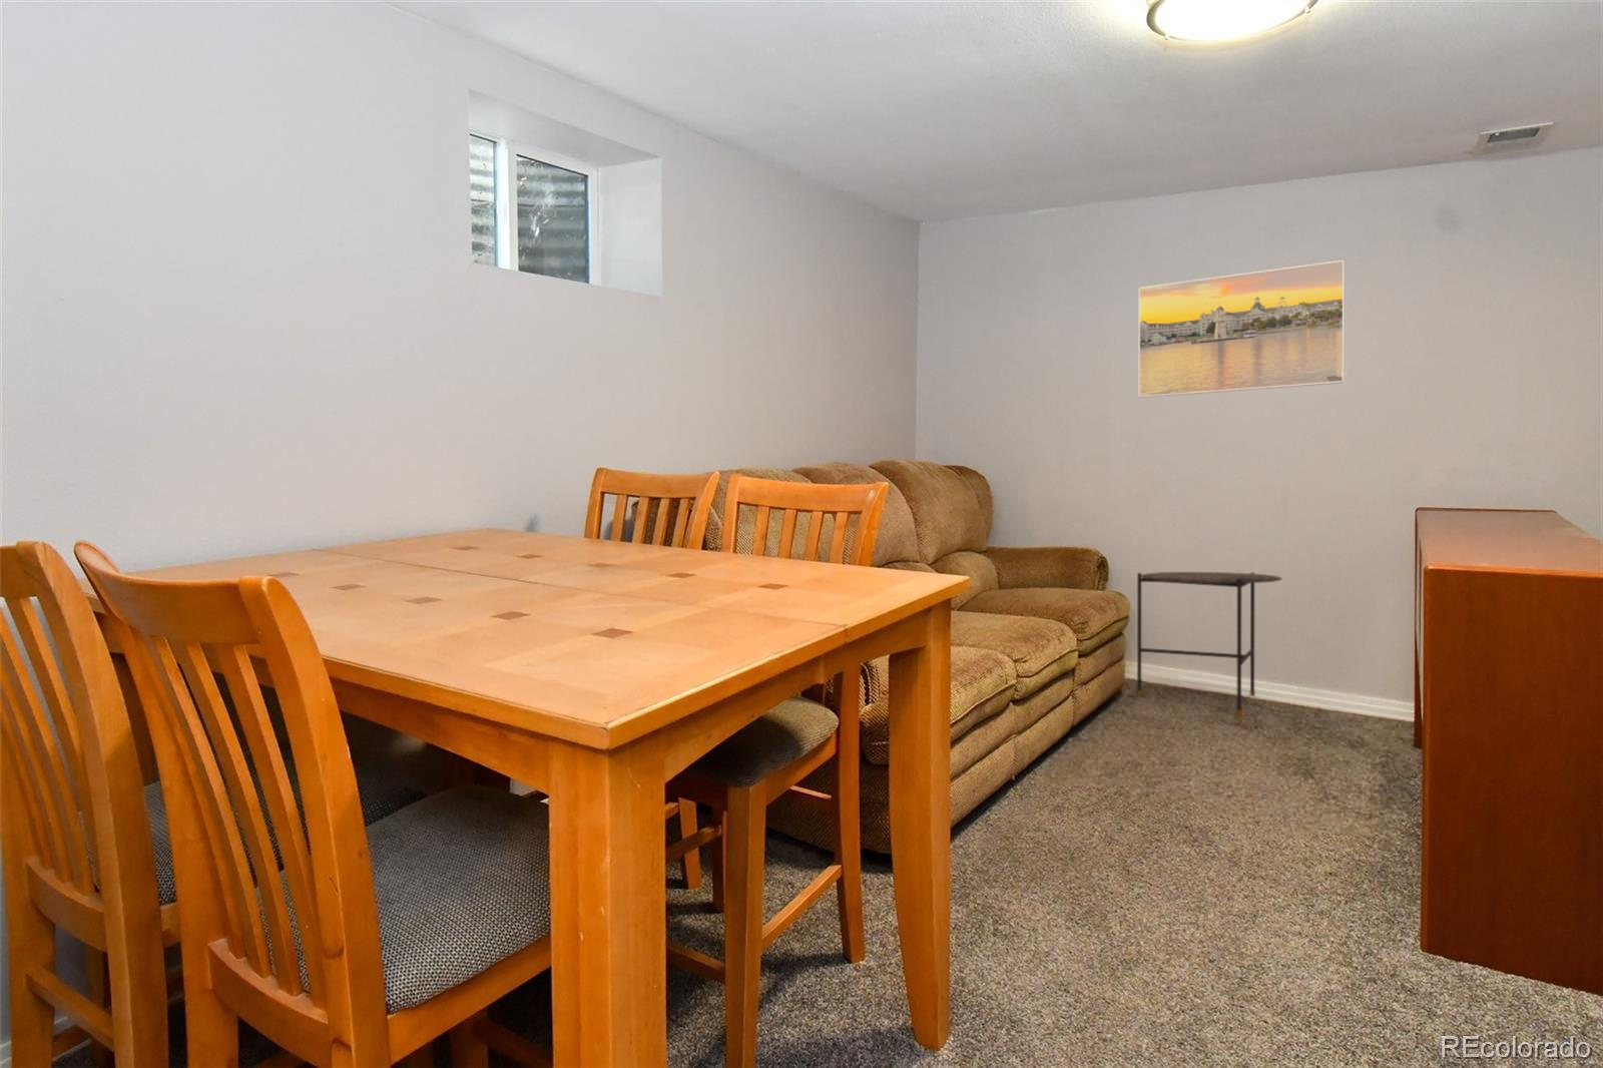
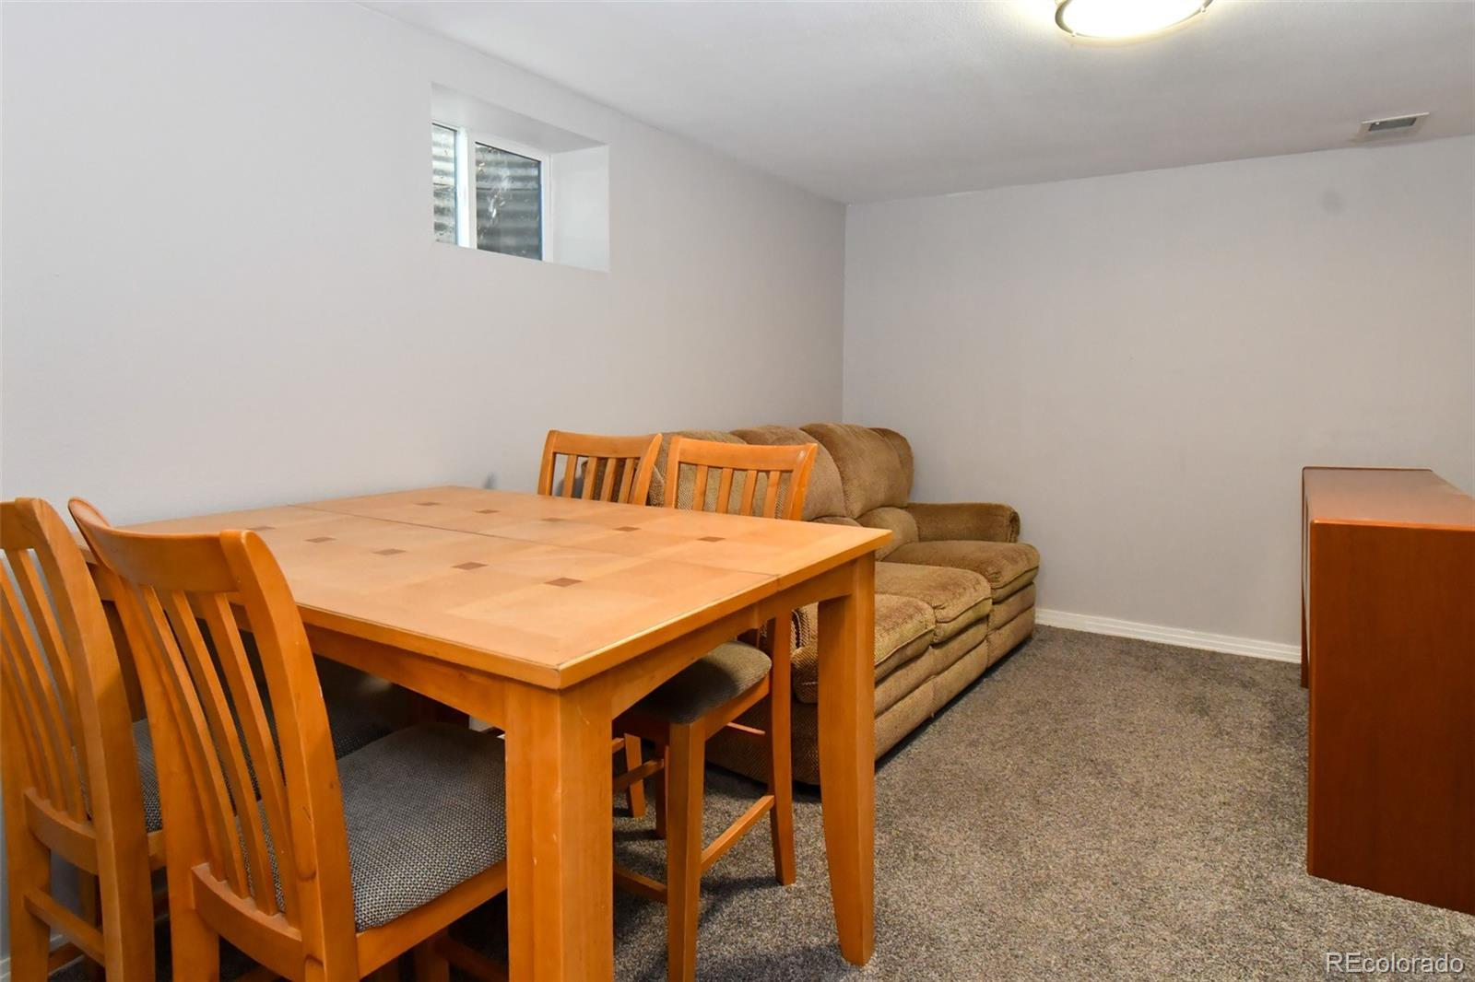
- side table (1206, 652)
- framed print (1235, 333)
